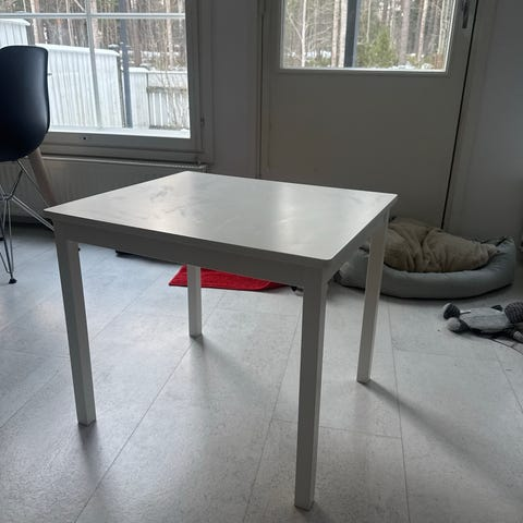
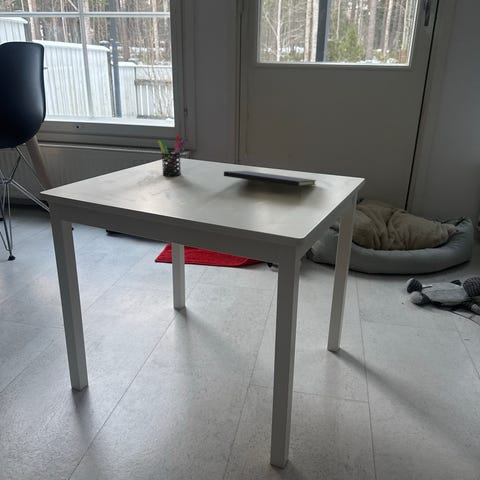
+ notepad (270, 178)
+ pen holder (170, 154)
